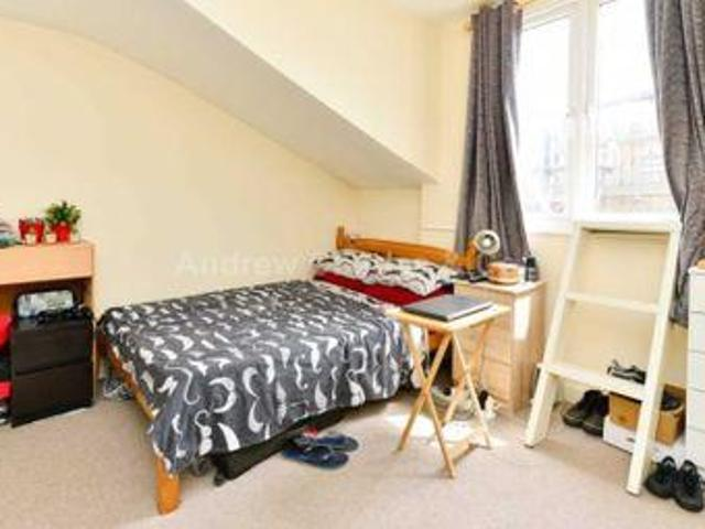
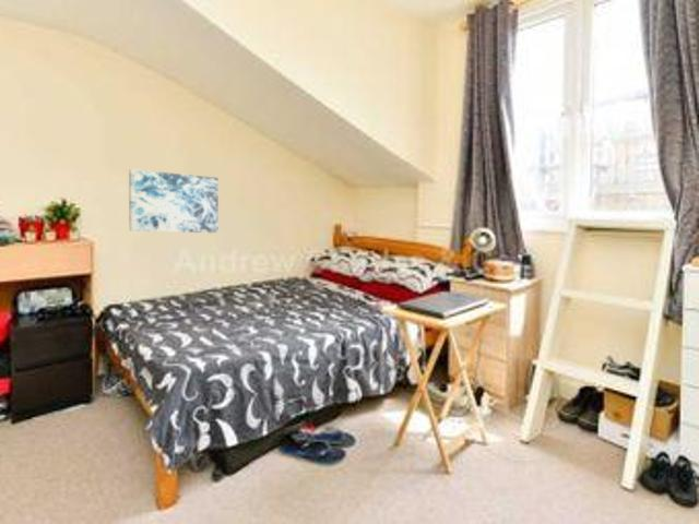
+ wall art (176, 203)
